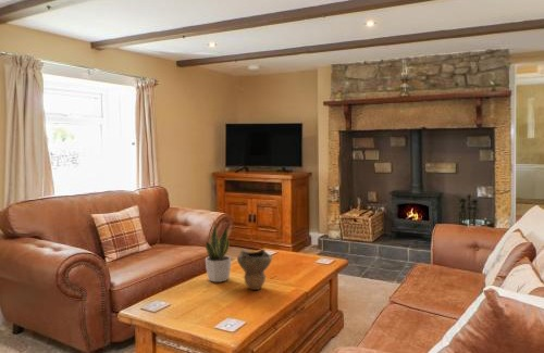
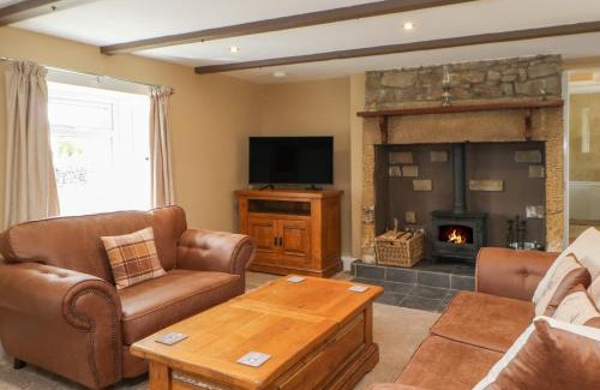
- potted plant (217, 250)
- decorative bowl (255, 269)
